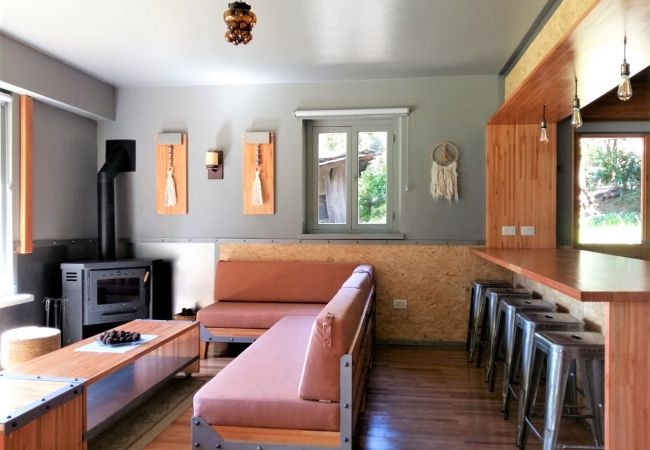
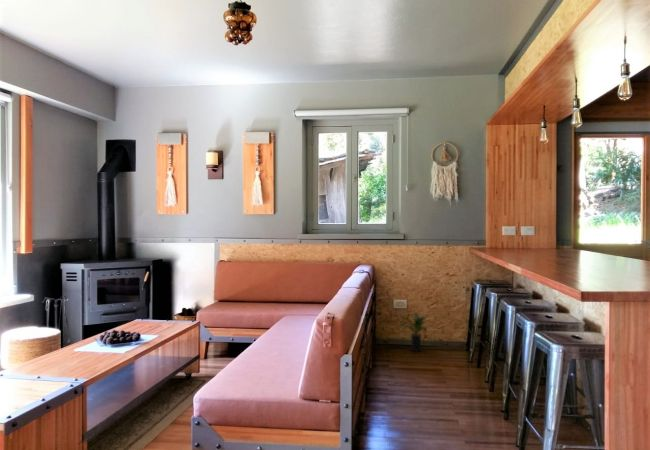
+ potted plant (415, 332)
